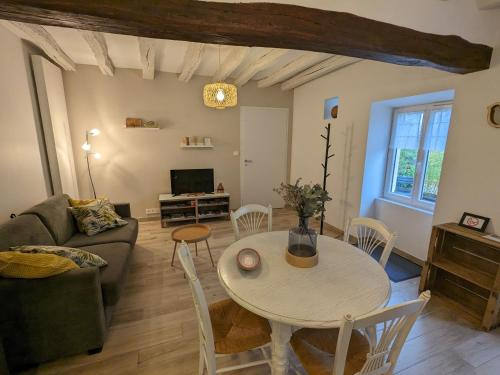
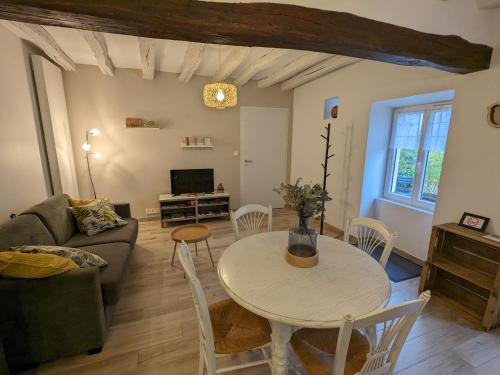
- plate (248, 259)
